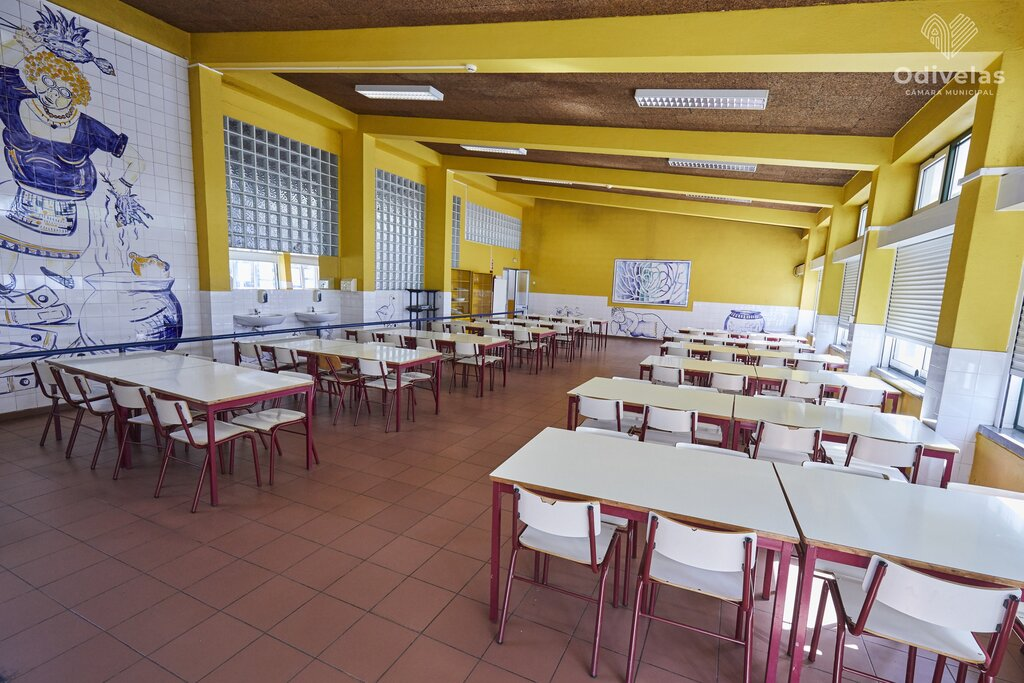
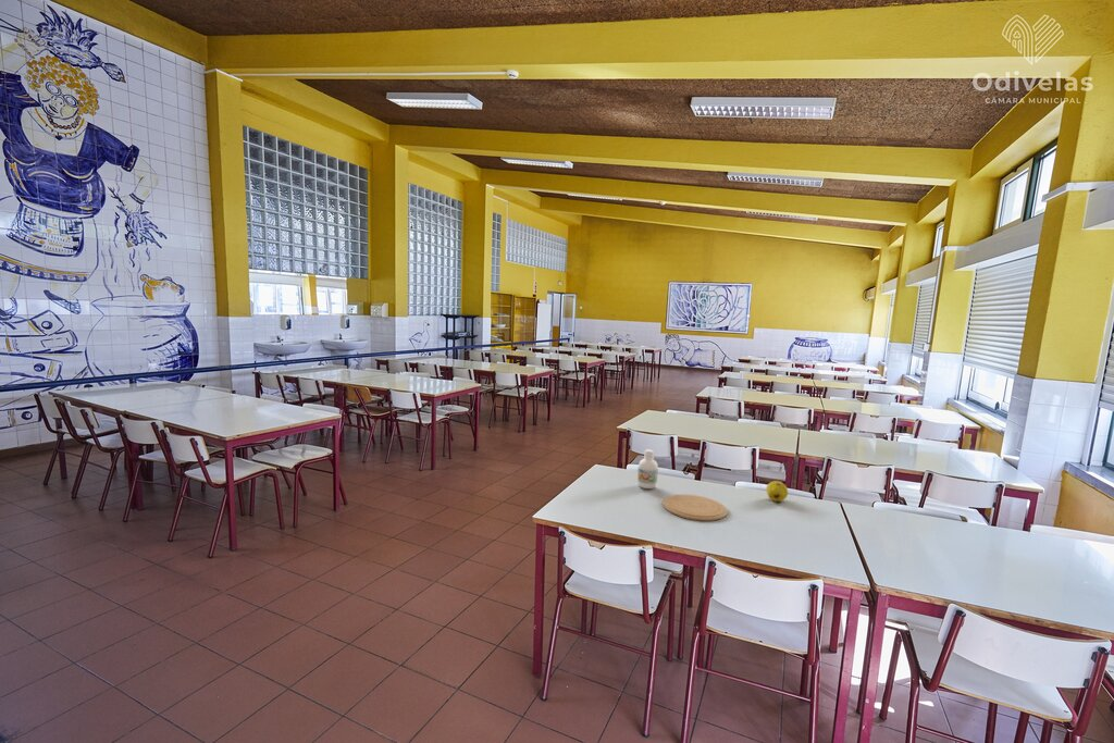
+ fruit (777, 490)
+ bottle (647, 468)
+ plate (694, 506)
